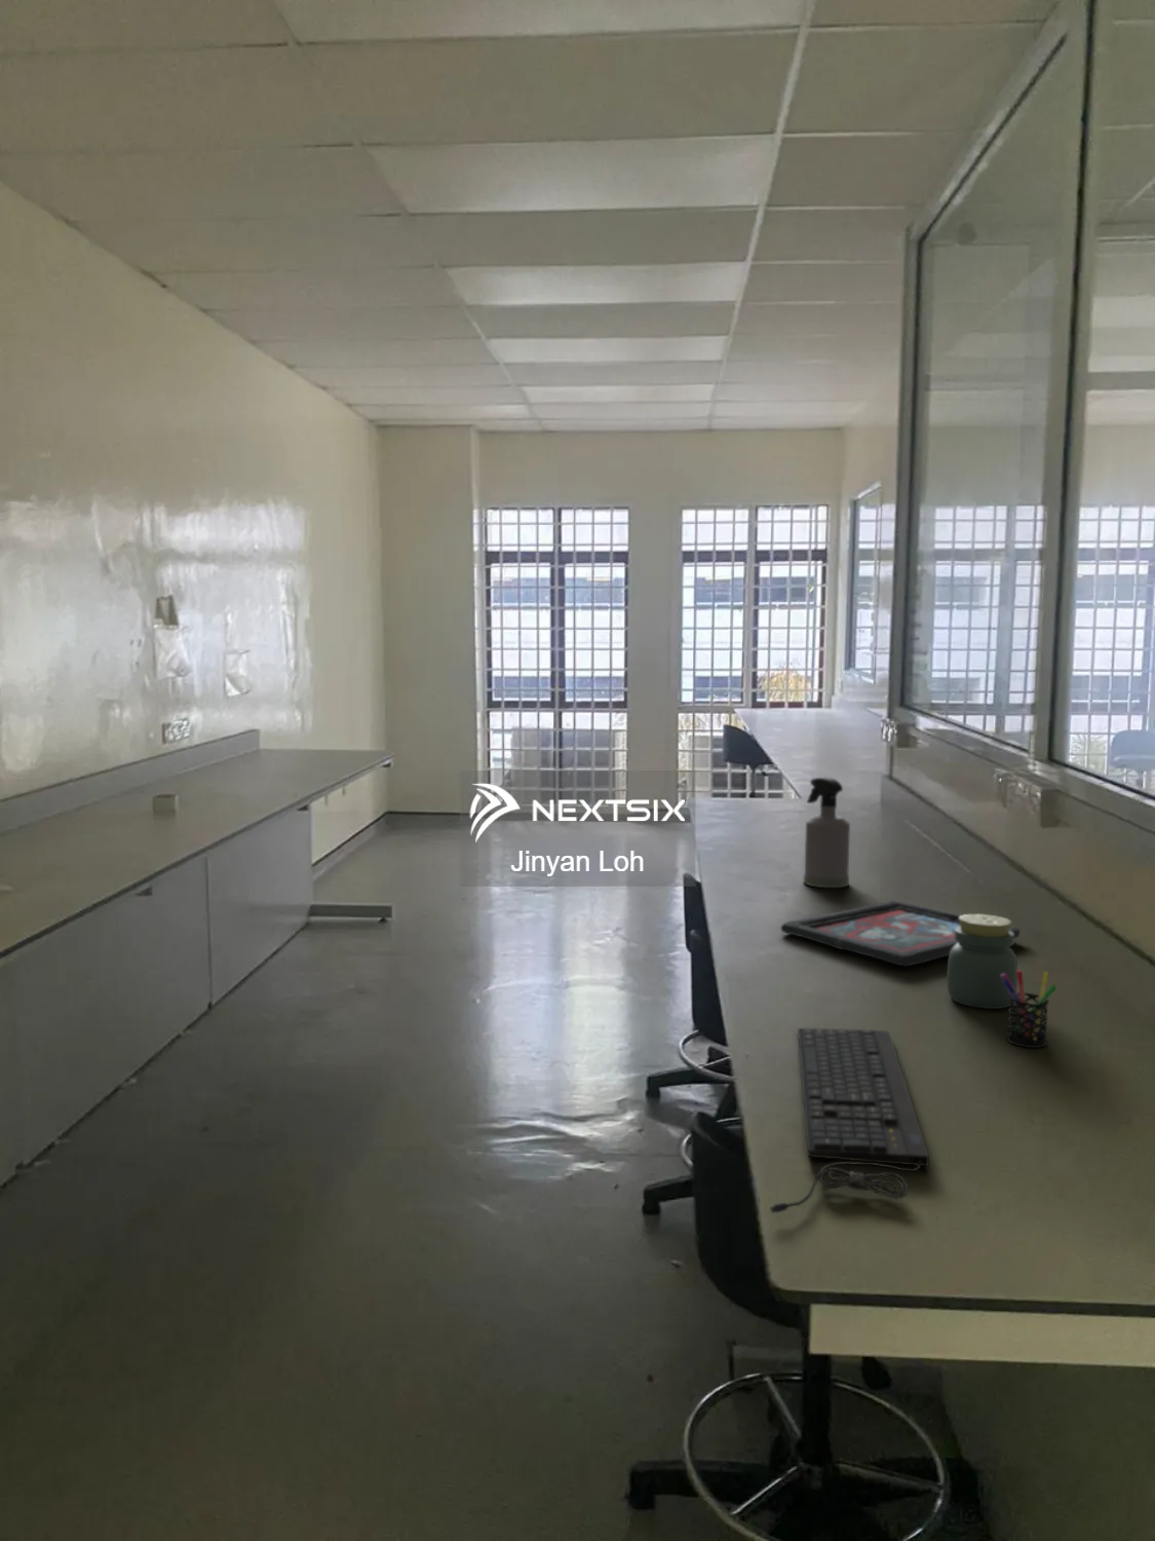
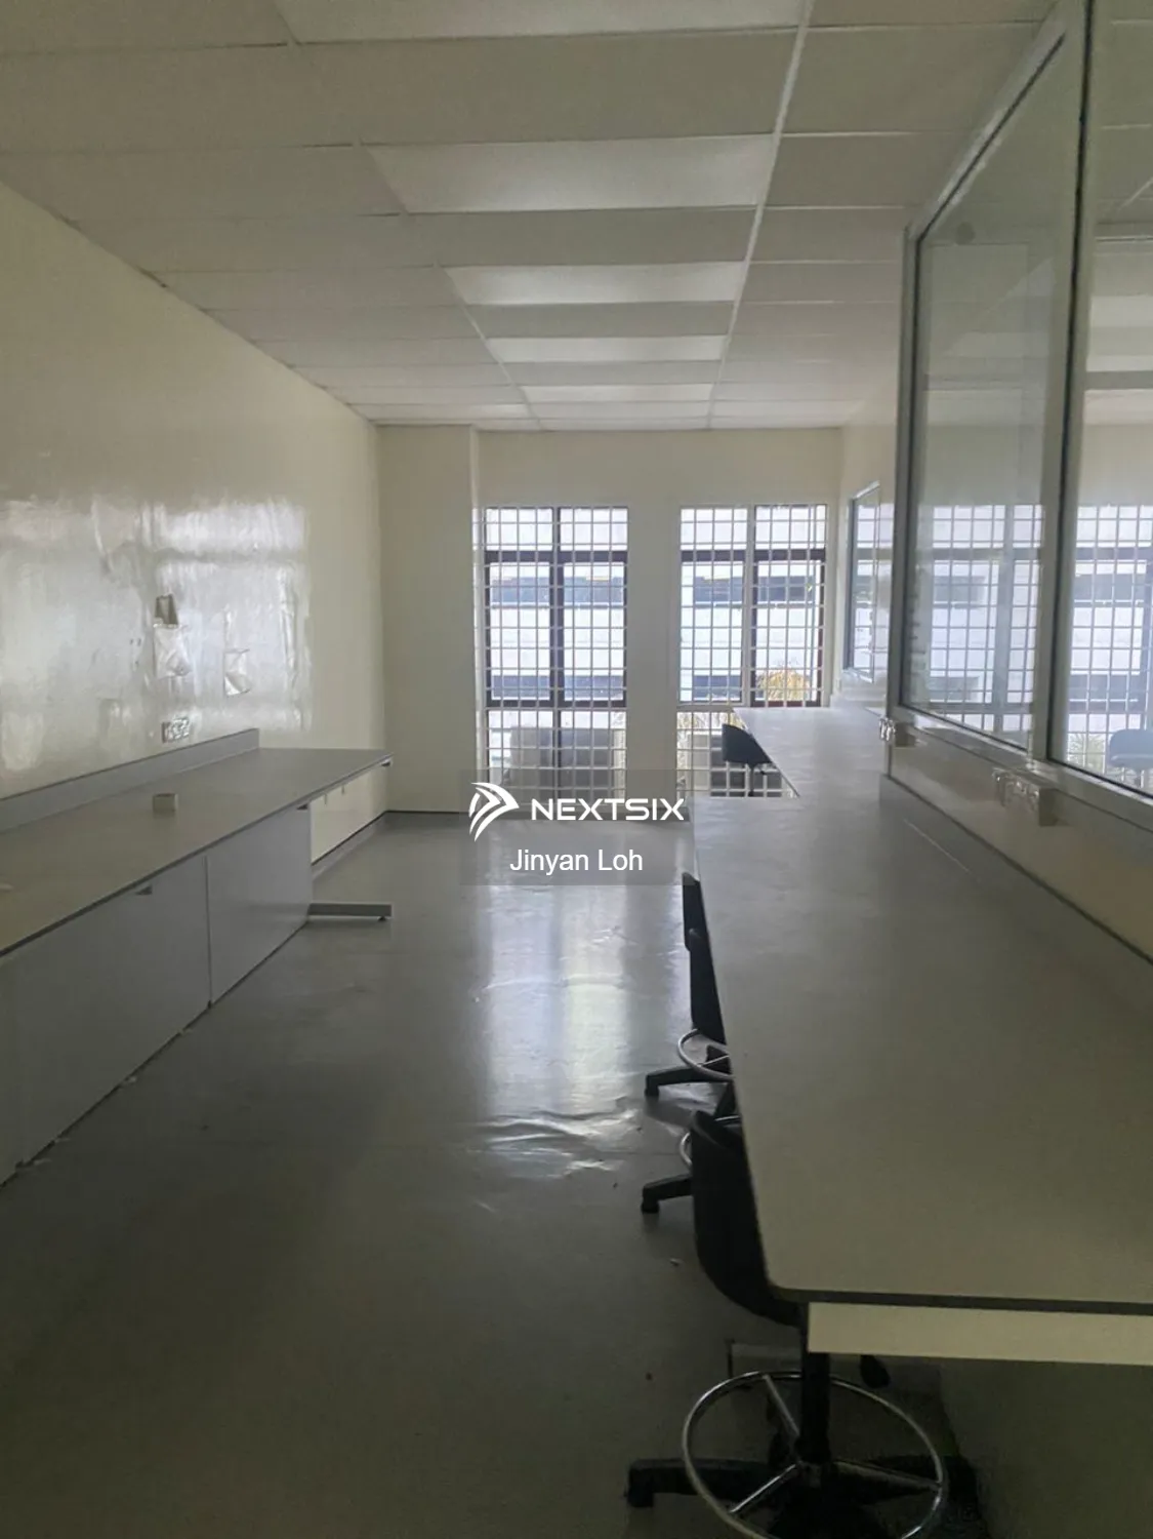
- spray bottle (825, 830)
- keyboard (840, 1104)
- pen holder (1031, 1006)
- jar (983, 960)
- picture frame (898, 931)
